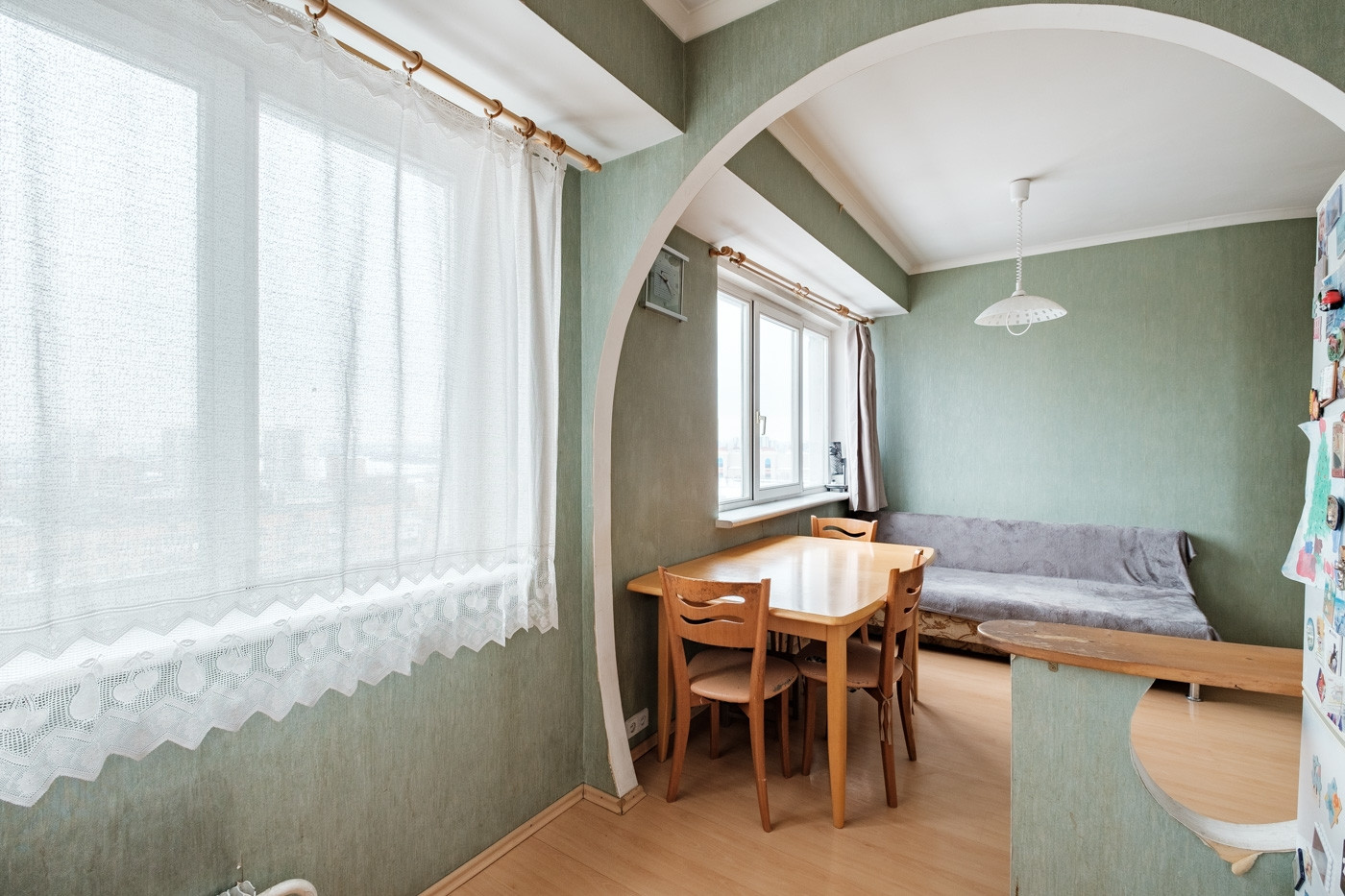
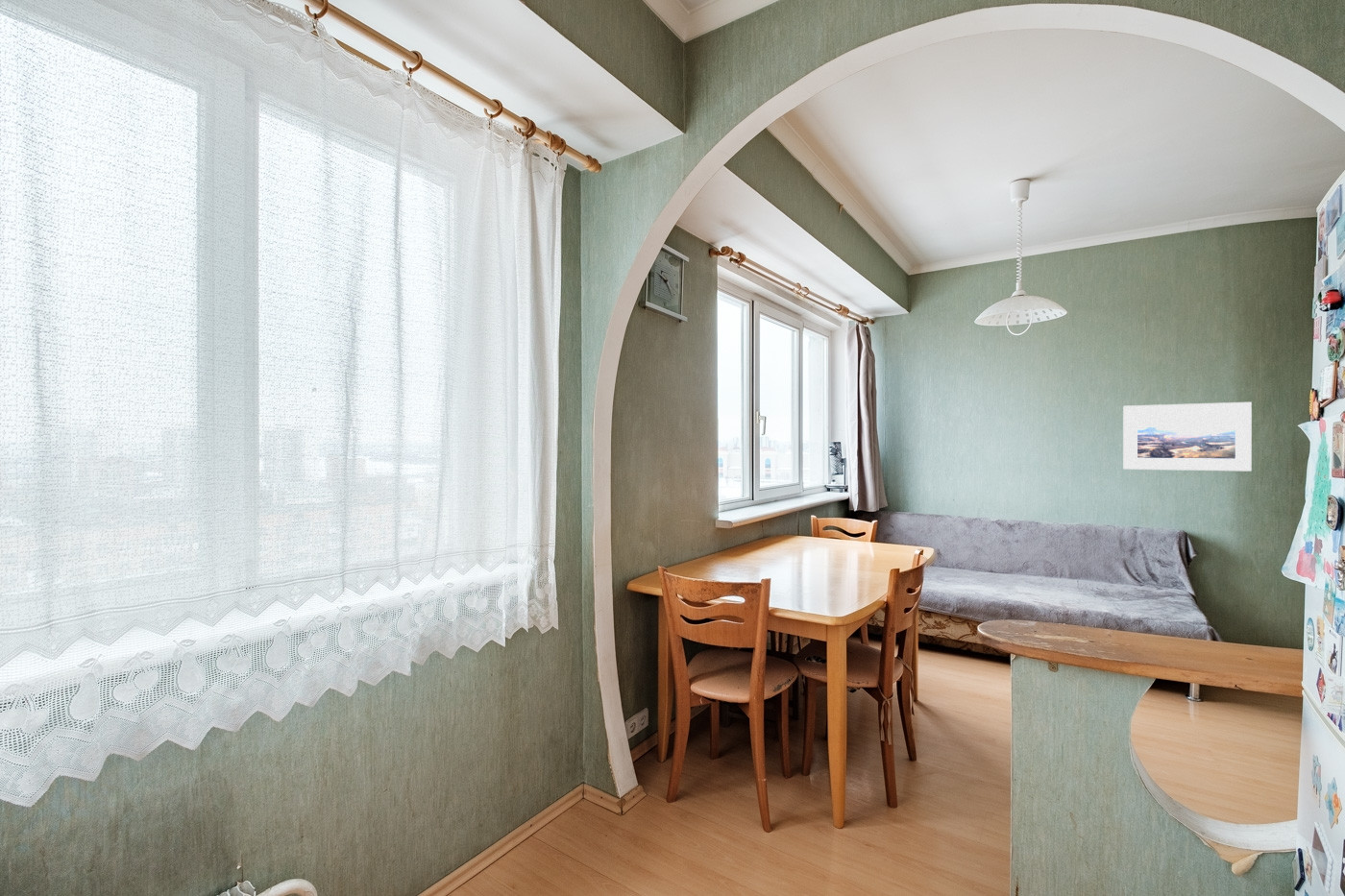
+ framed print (1184, 437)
